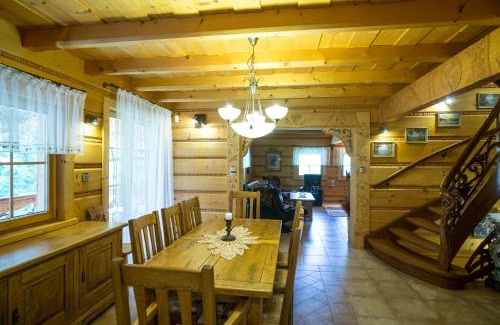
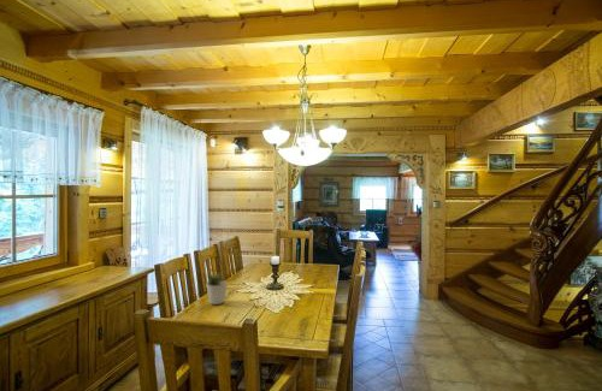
+ potted plant (216, 285)
